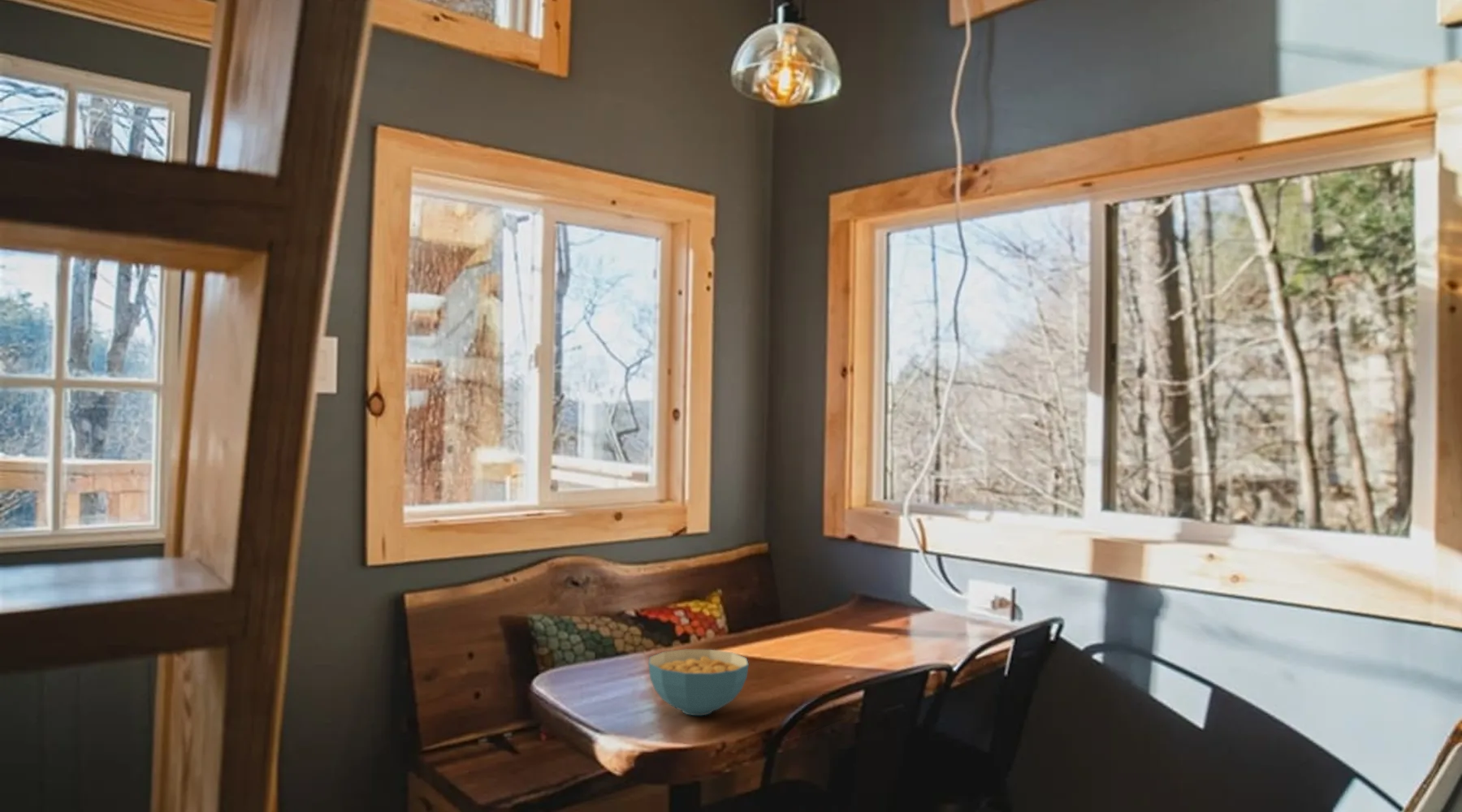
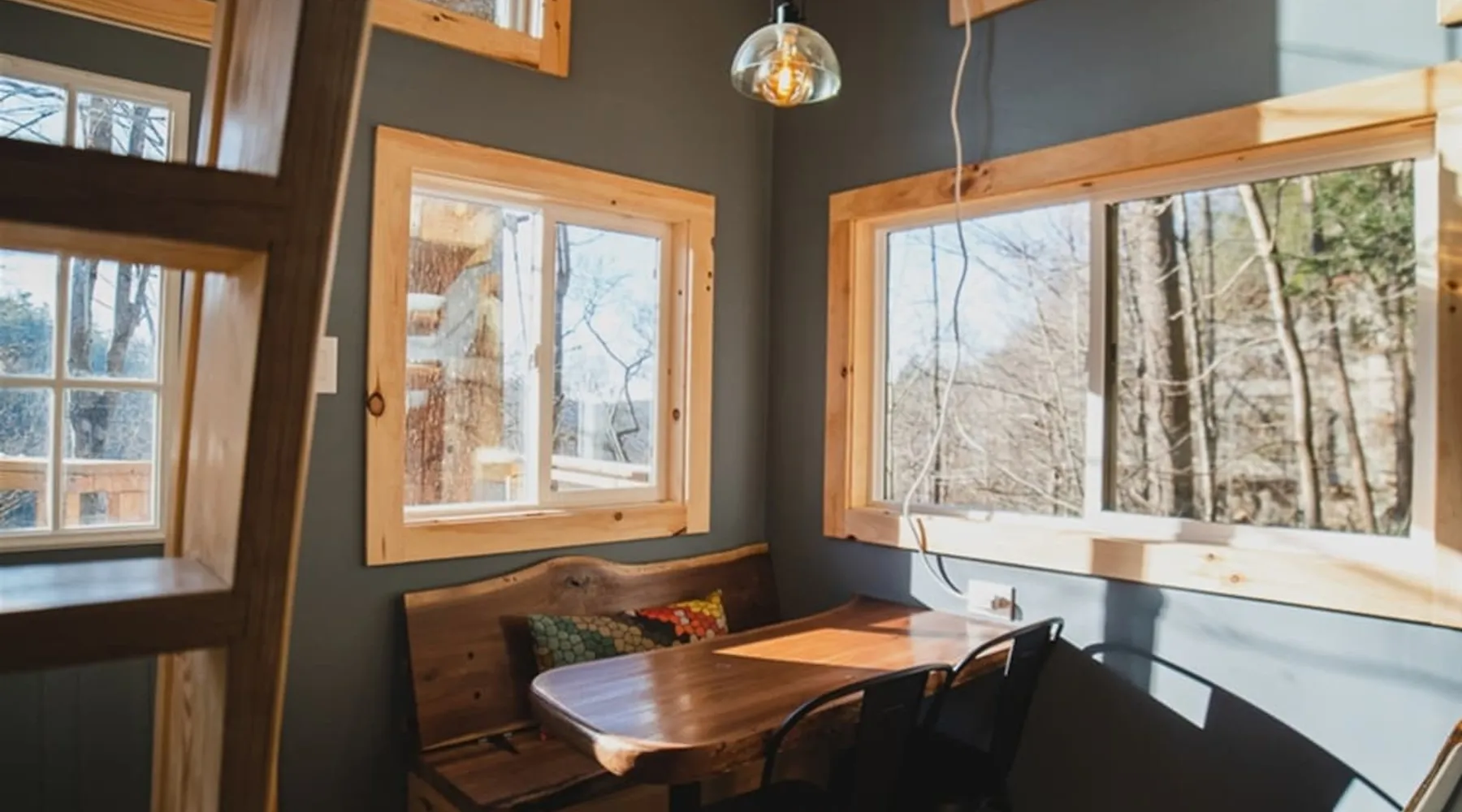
- cereal bowl (698, 685)
